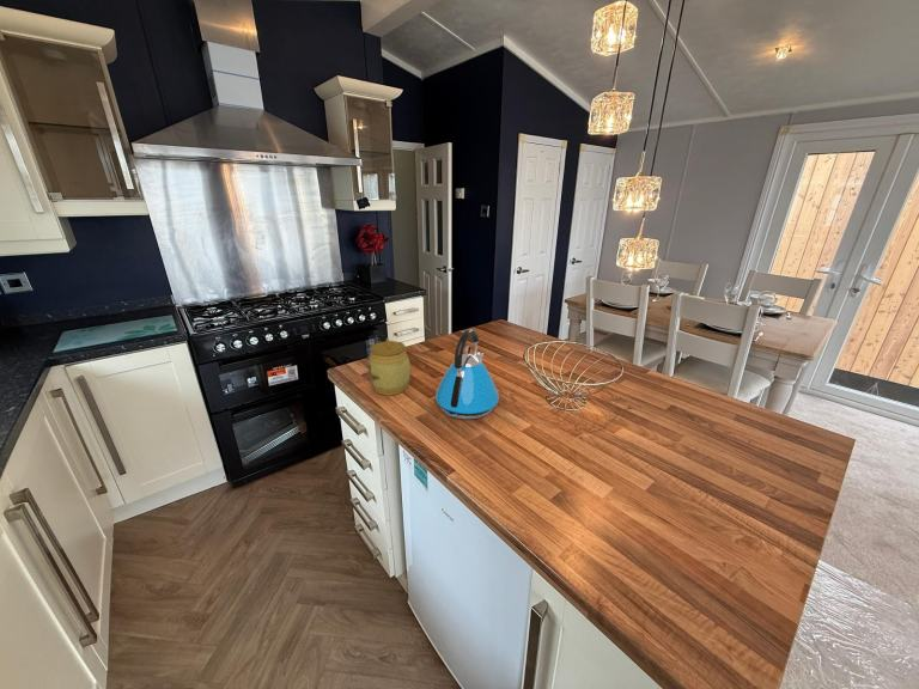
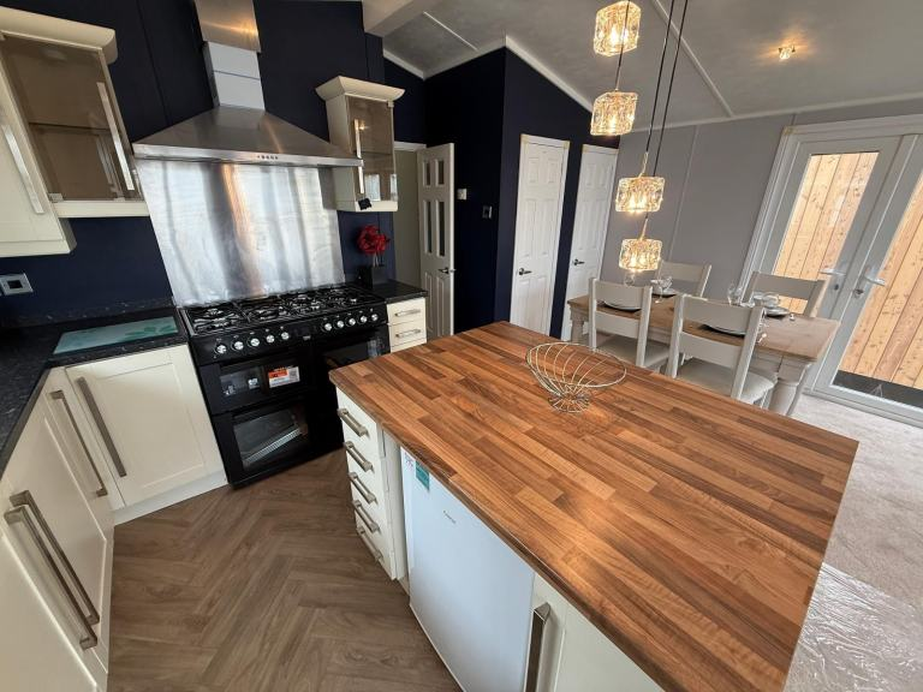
- kettle (467, 368)
- jar (389, 362)
